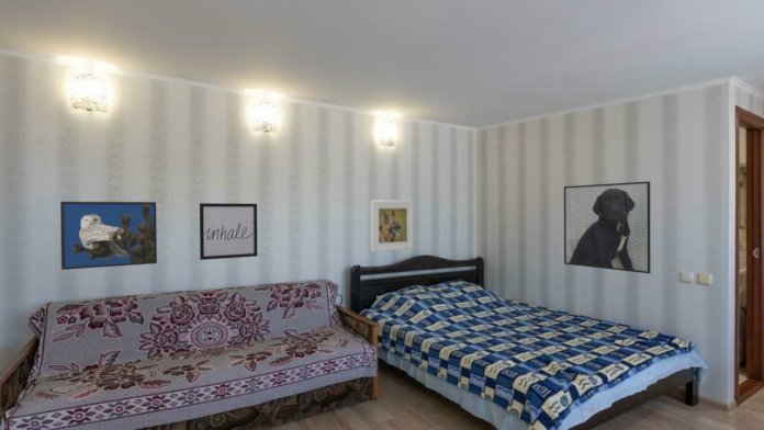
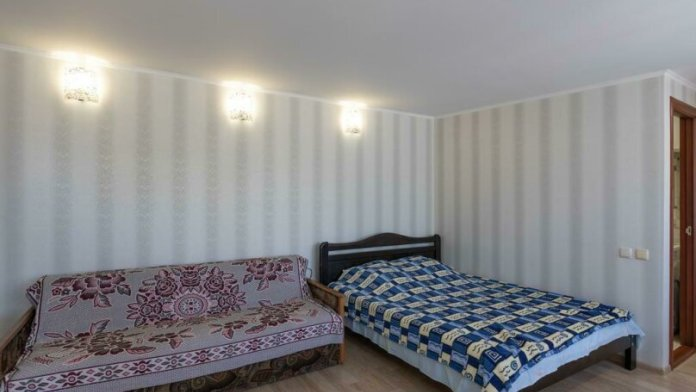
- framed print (603, 226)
- wall art (229, 230)
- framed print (111, 234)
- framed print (392, 225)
